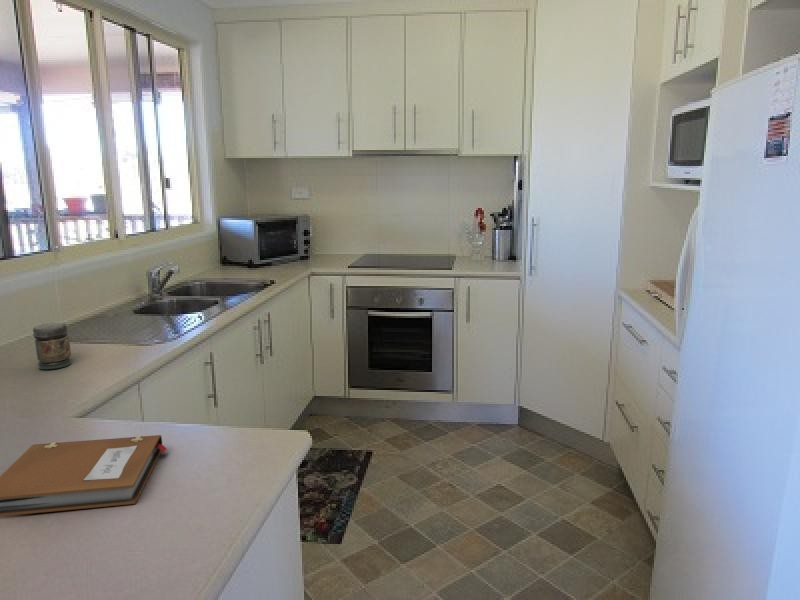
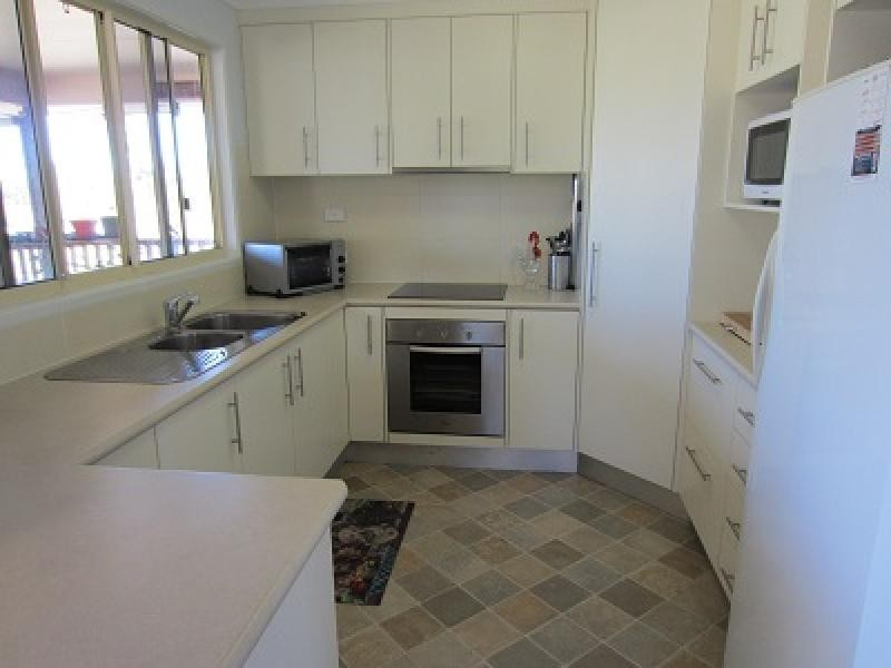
- jar (52, 345)
- notebook (85, 470)
